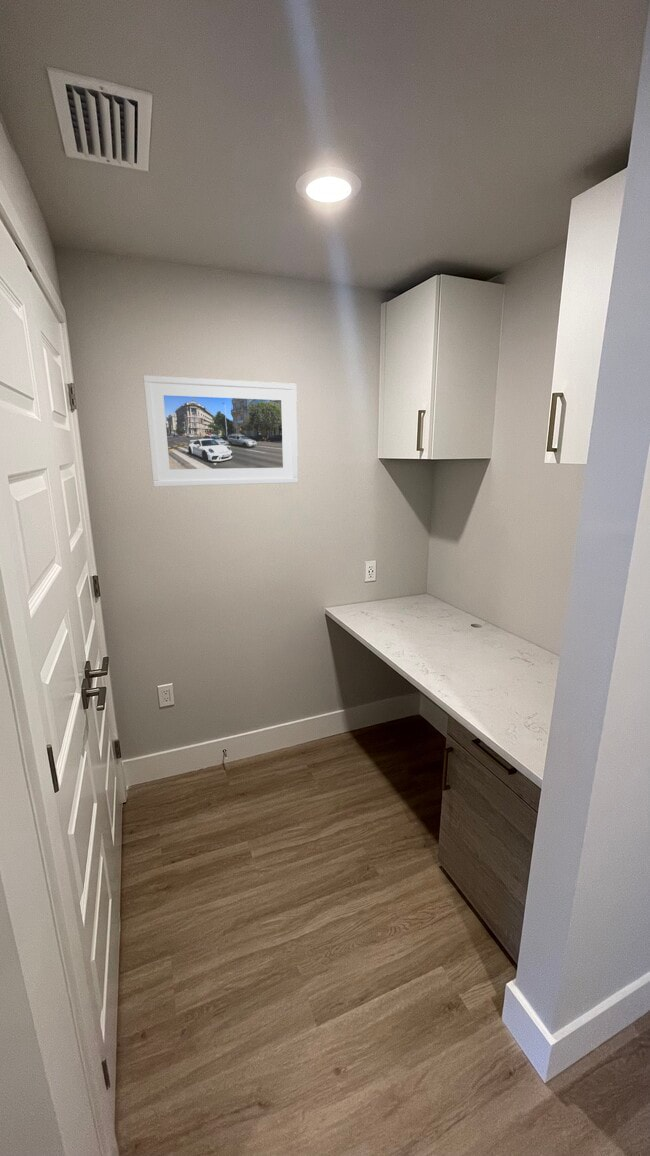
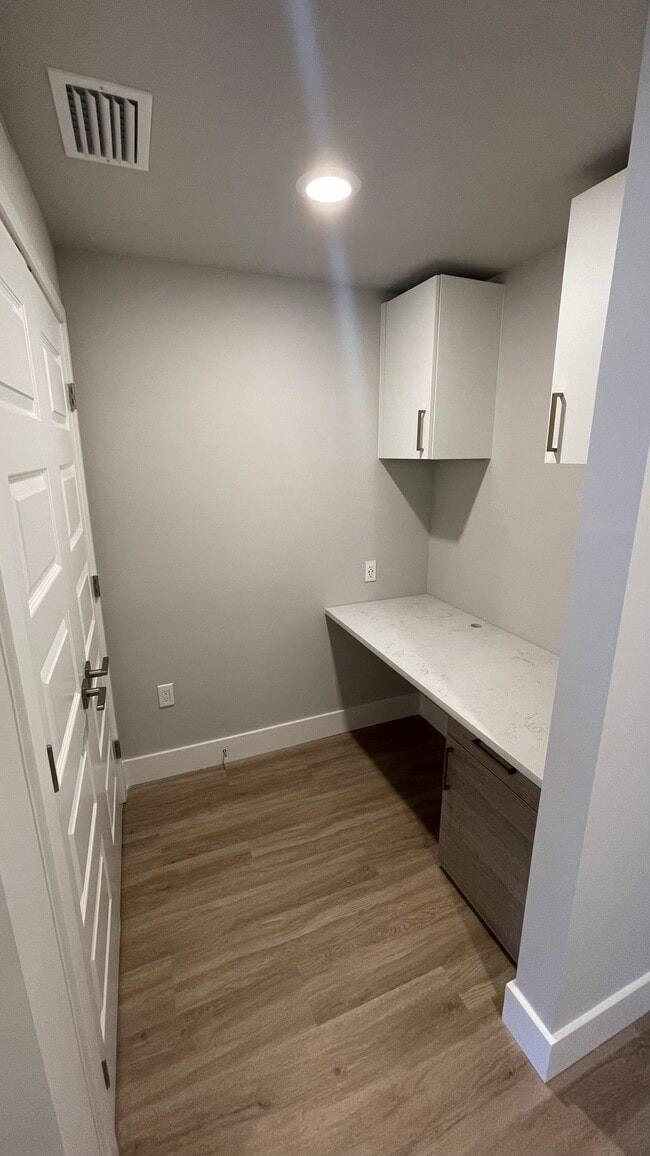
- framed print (226, 433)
